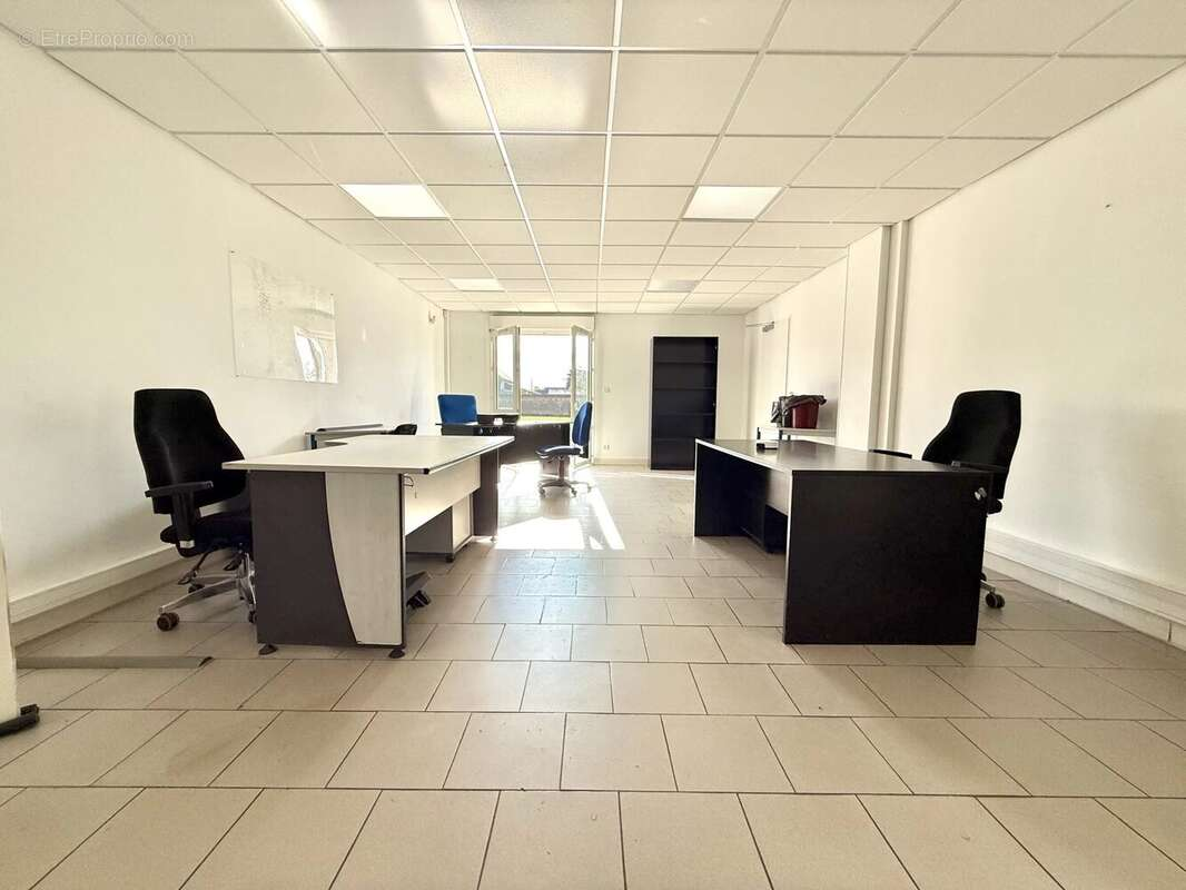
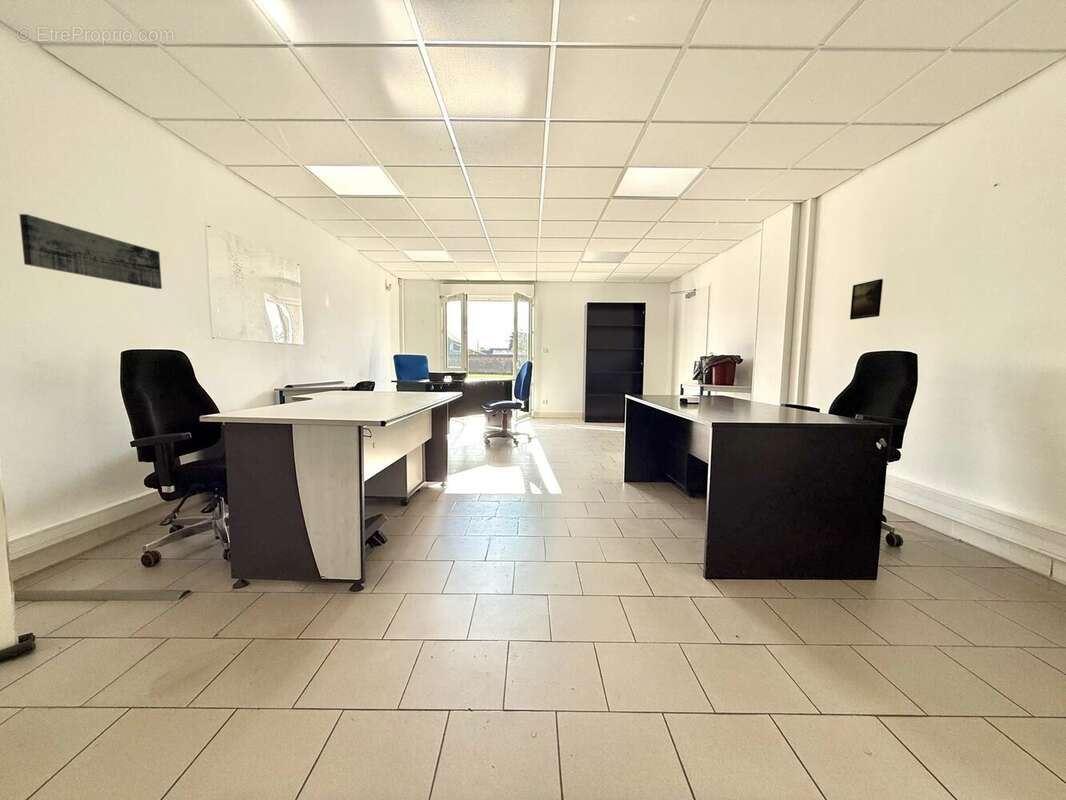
+ wall art (101, 257)
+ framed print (865, 300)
